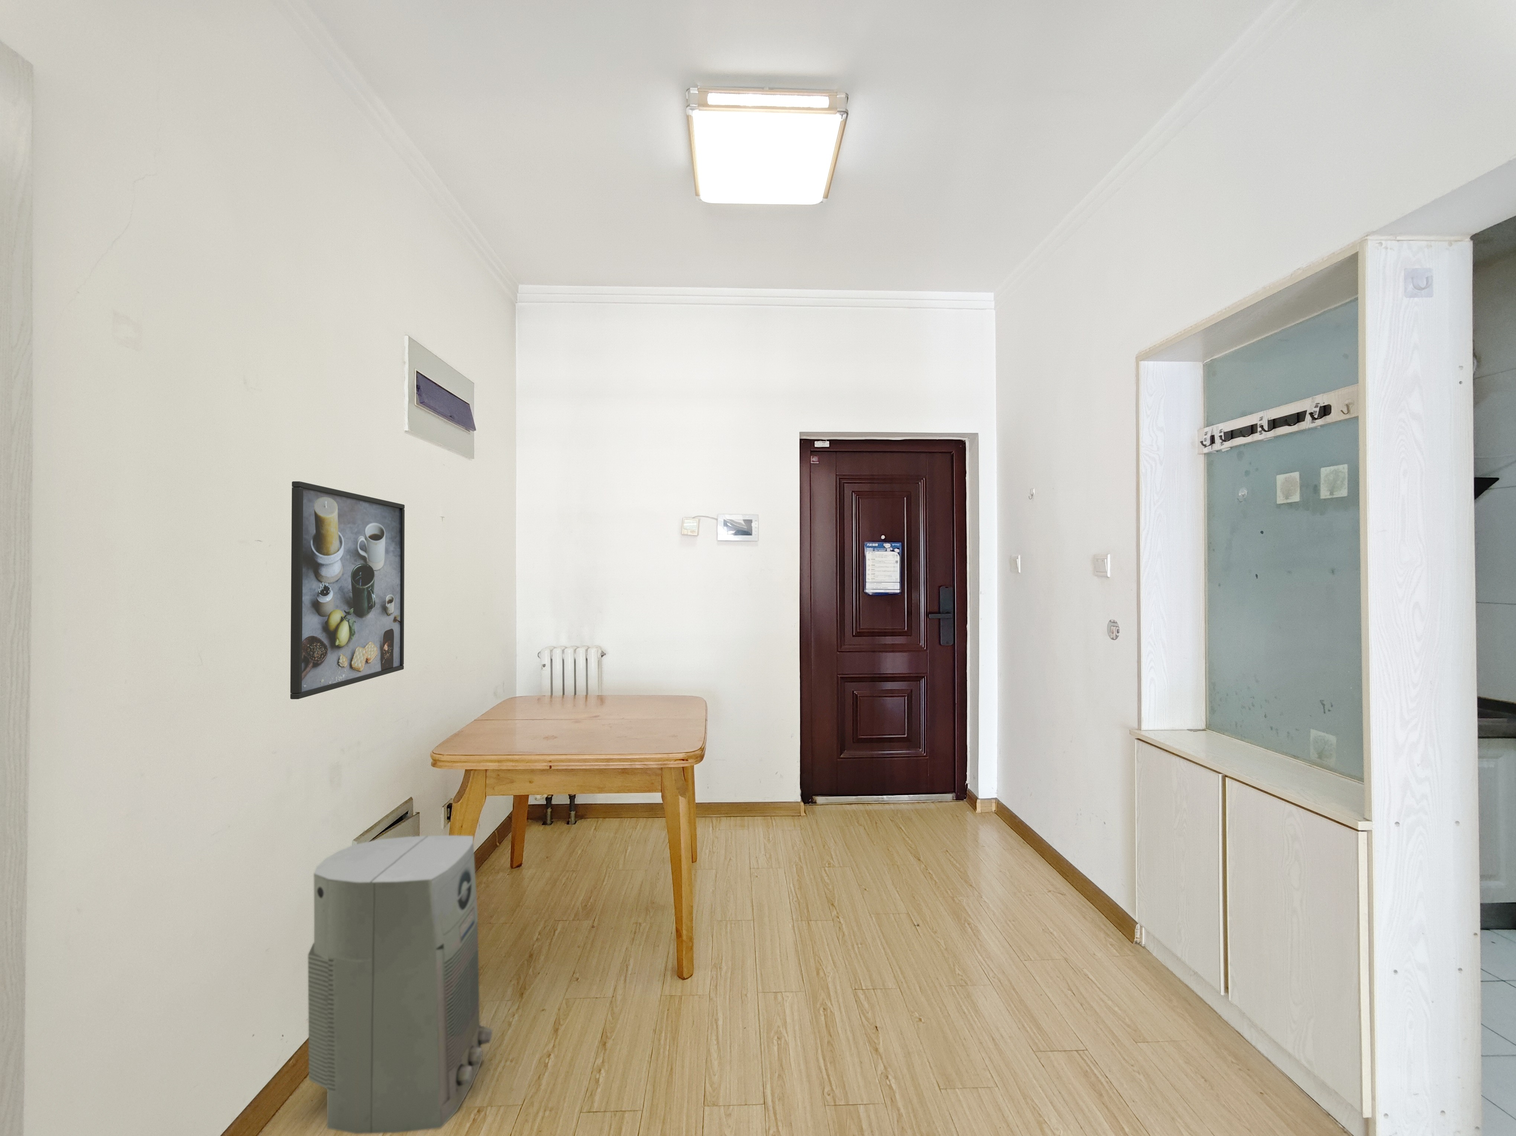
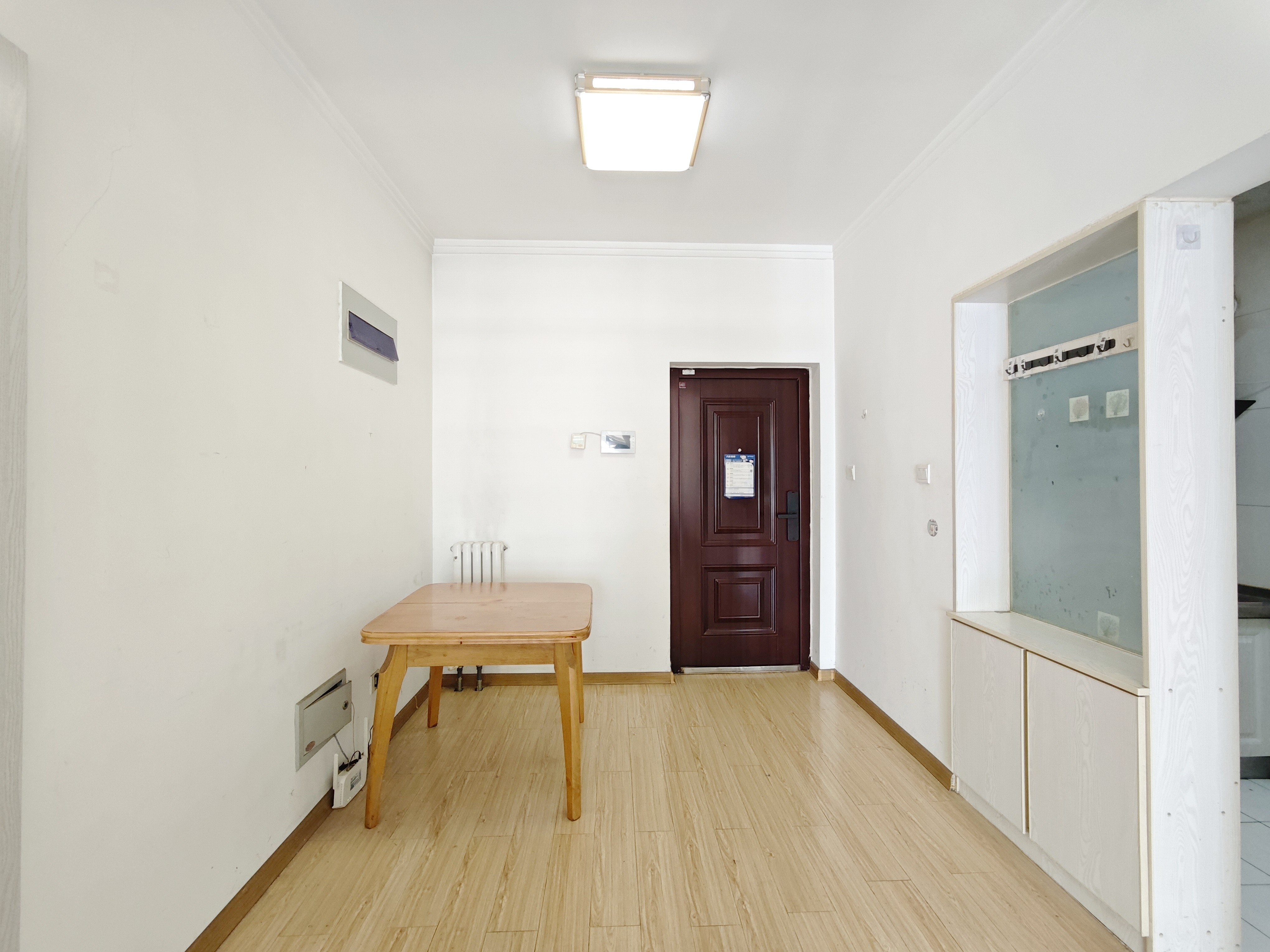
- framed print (356, 588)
- air purifier (400, 971)
